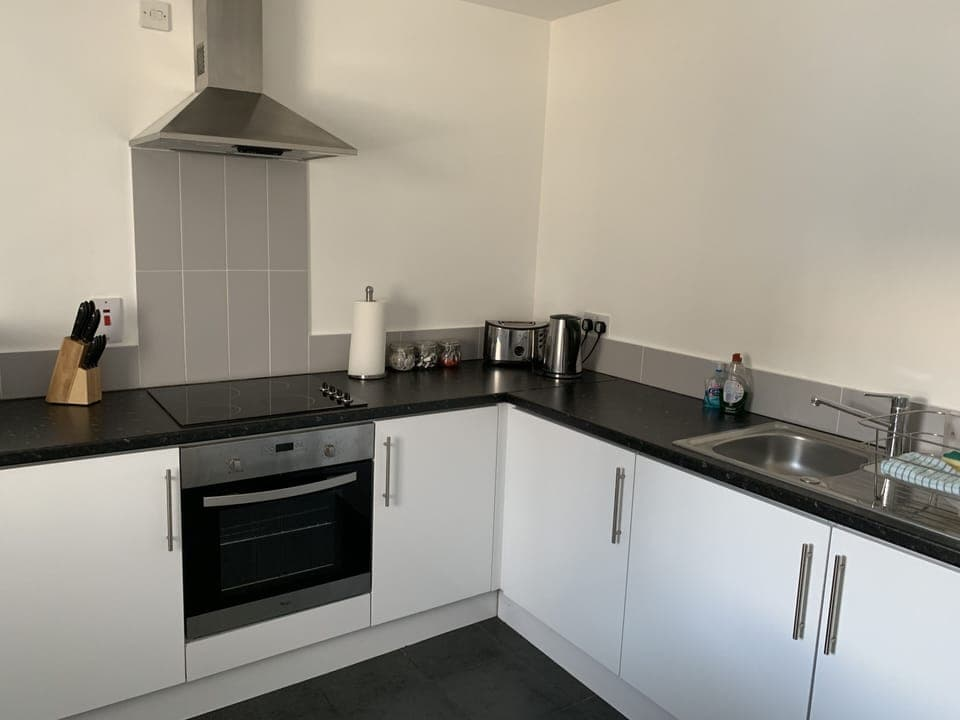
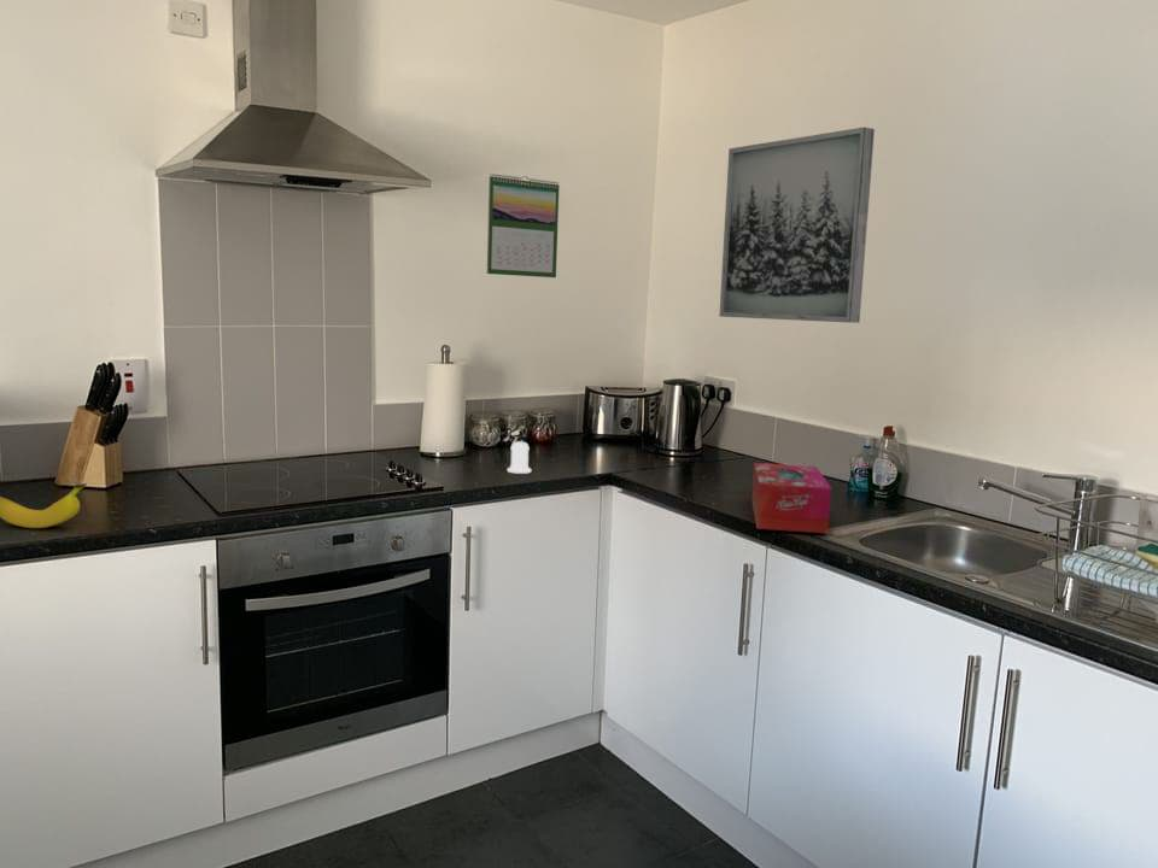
+ banana (40, 510)
+ salt shaker (519, 456)
+ wall art (790, 230)
+ calendar (524, 225)
+ tissue box (788, 495)
